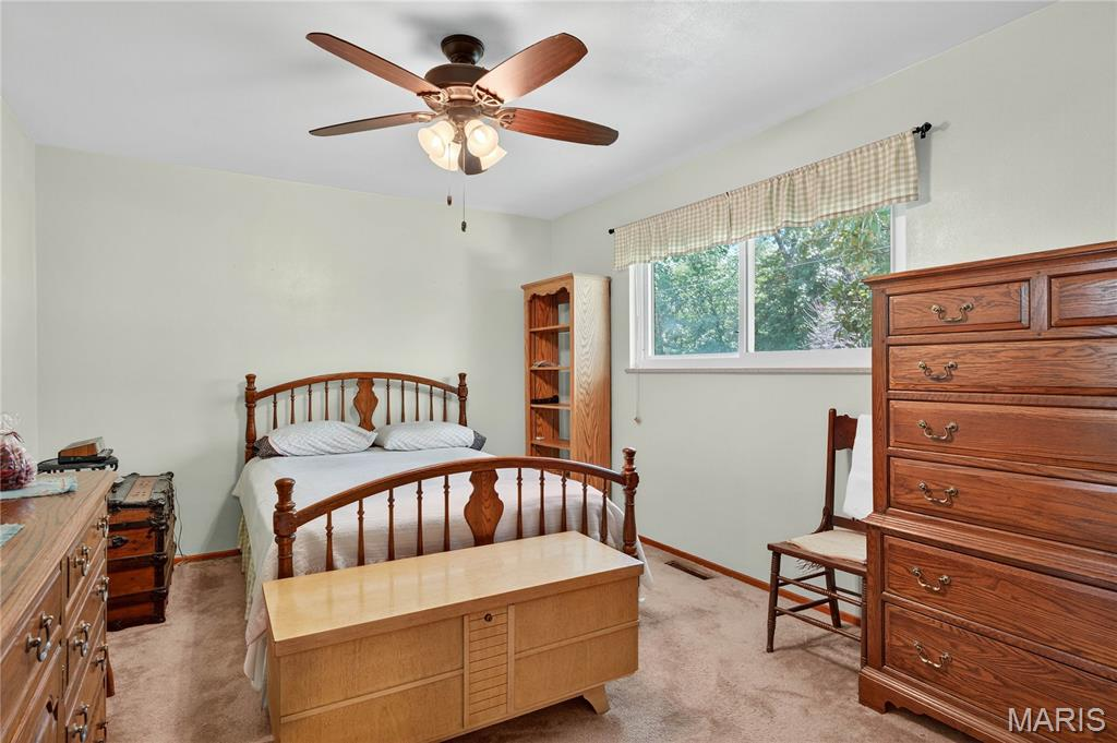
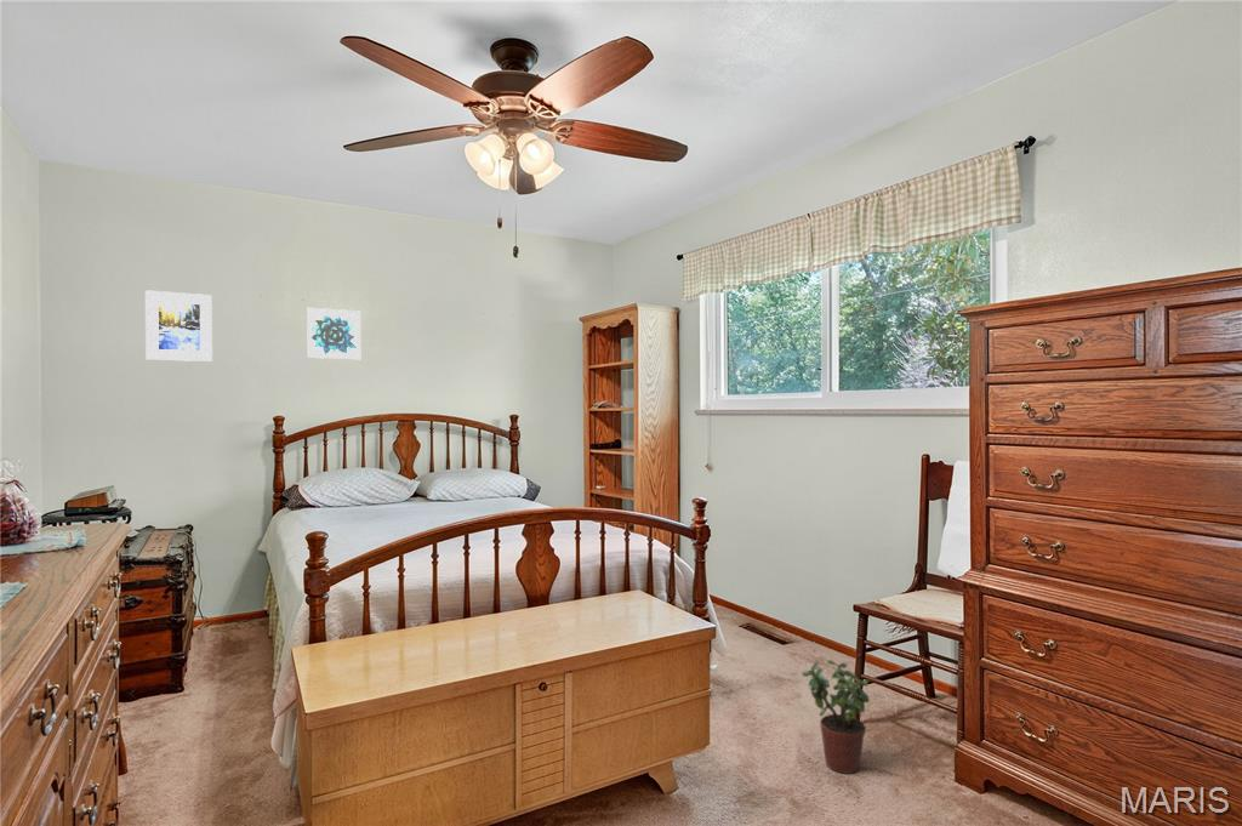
+ wall art (334, 334)
+ potted plant (841, 712)
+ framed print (180, 326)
